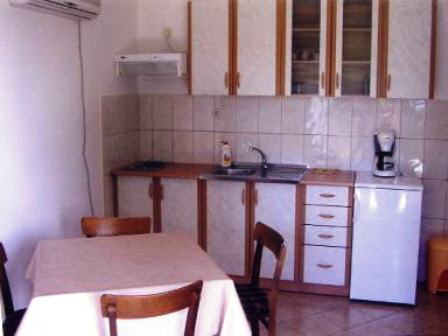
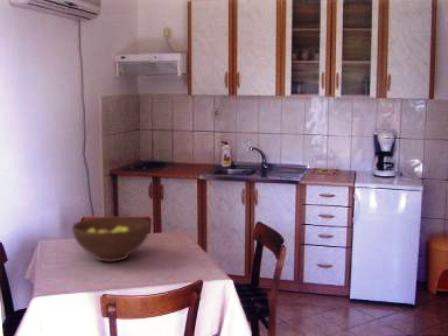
+ fruit bowl (112, 241)
